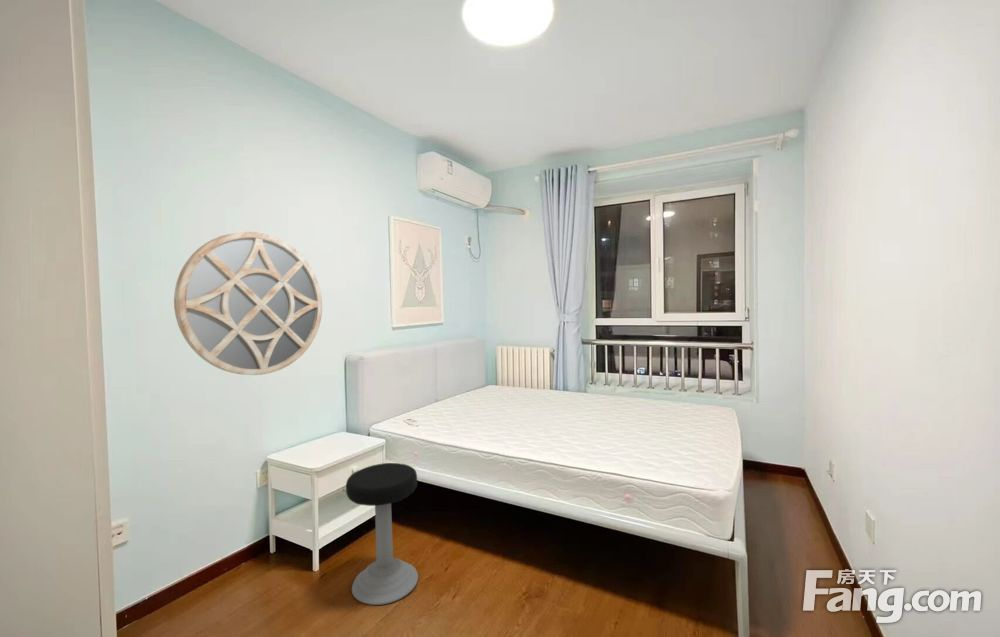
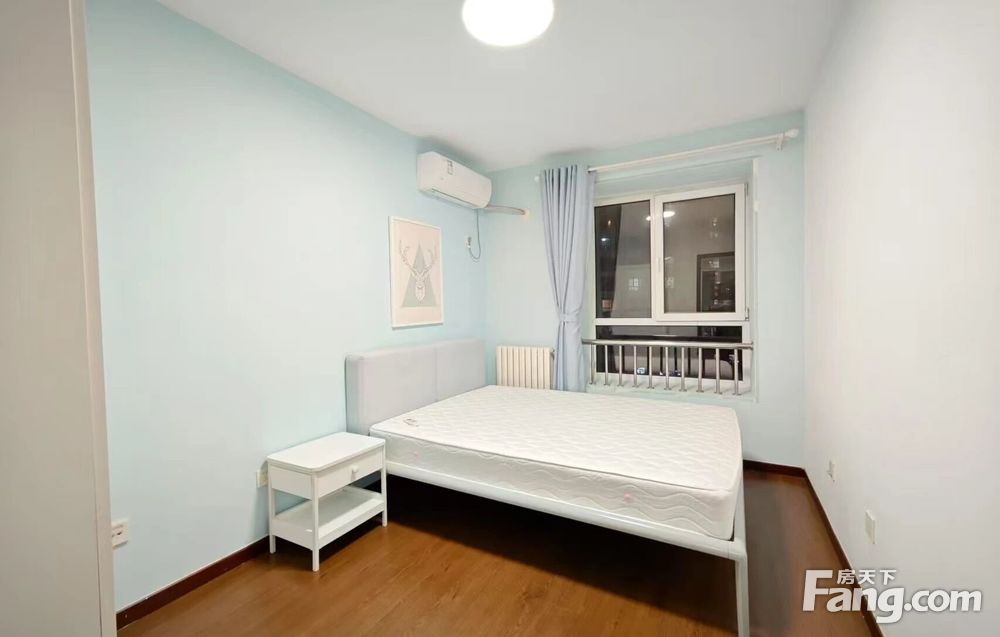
- home mirror (259, 303)
- stool (383, 528)
